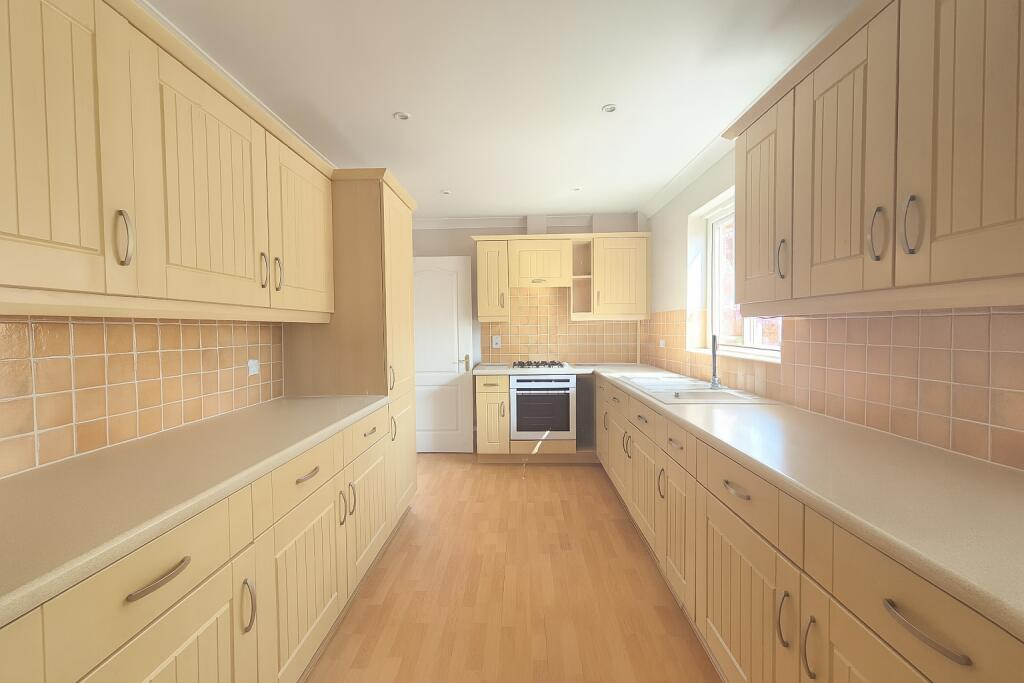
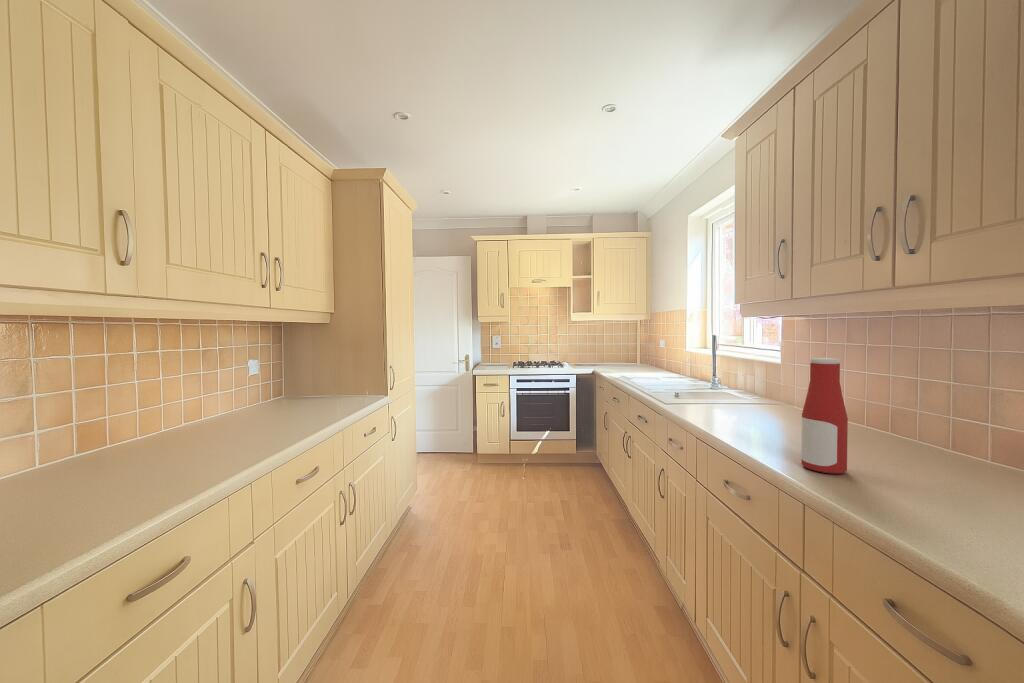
+ bottle (824, 413)
